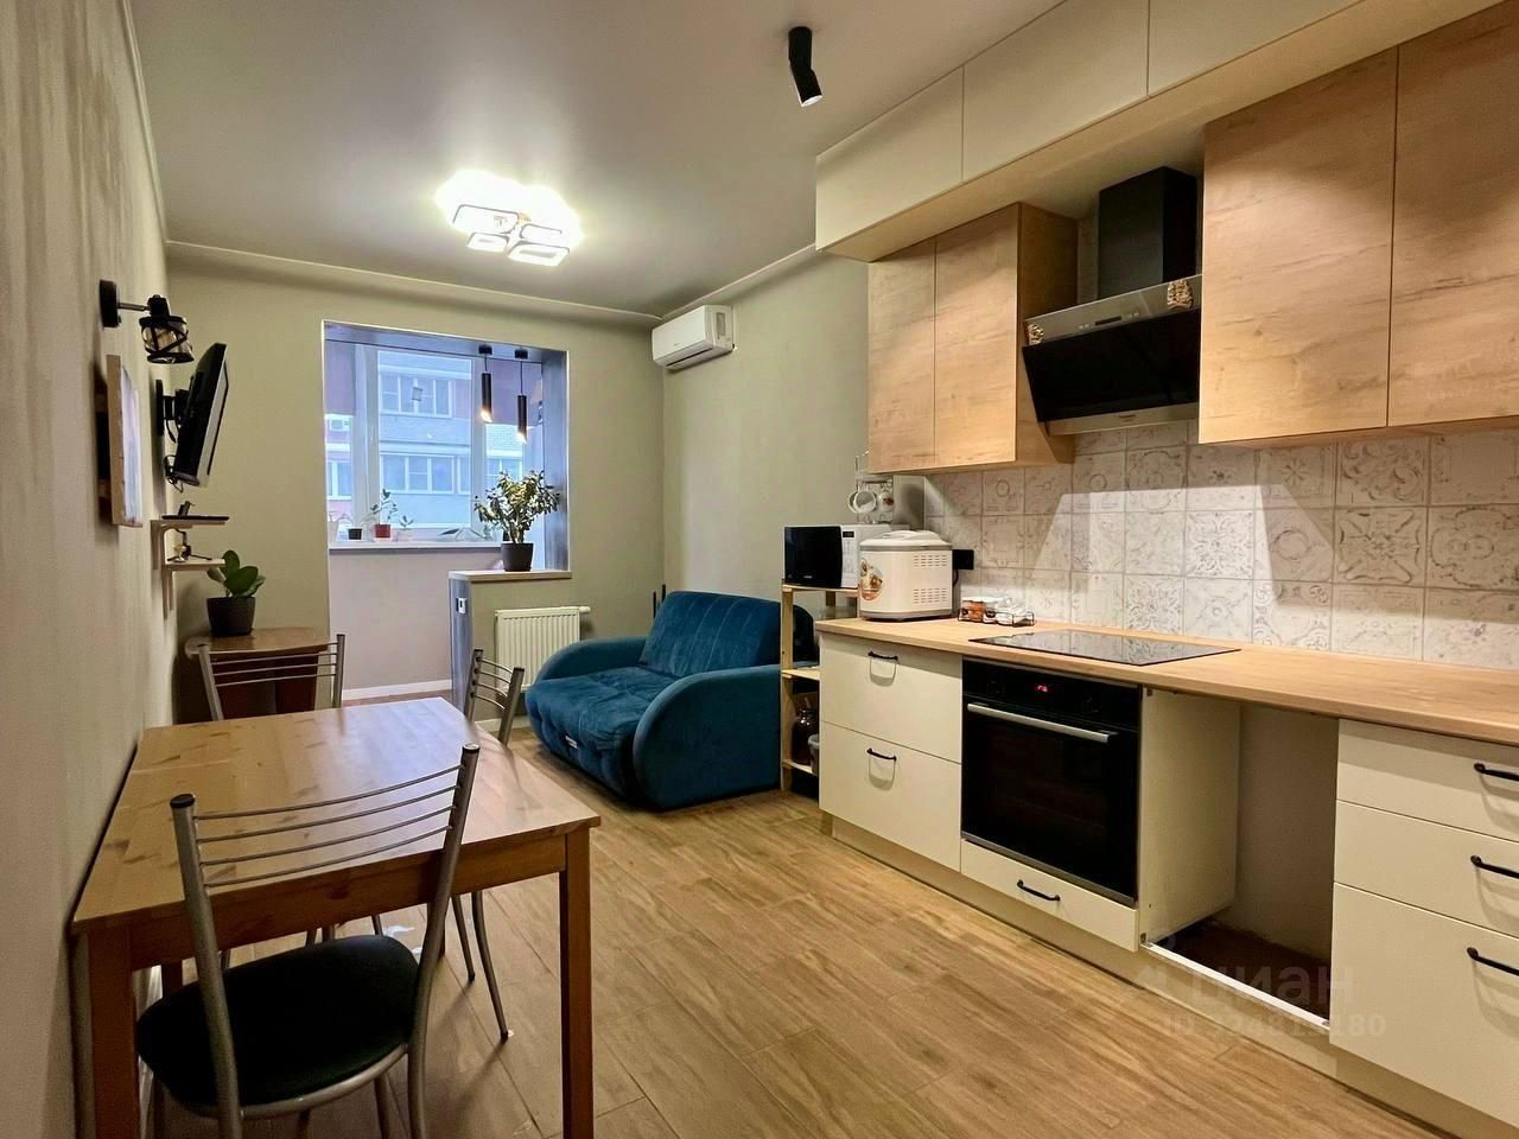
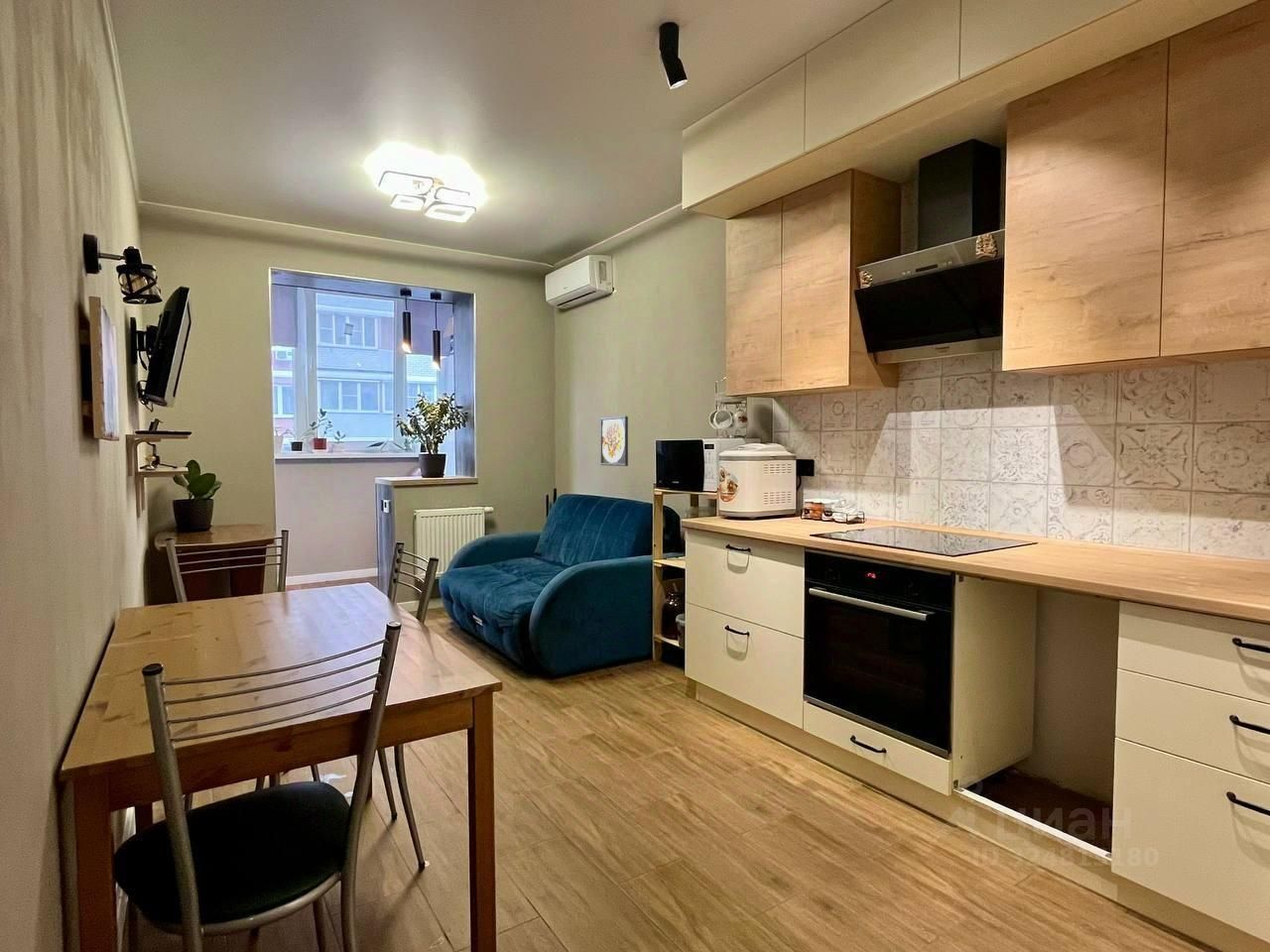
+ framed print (613, 441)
